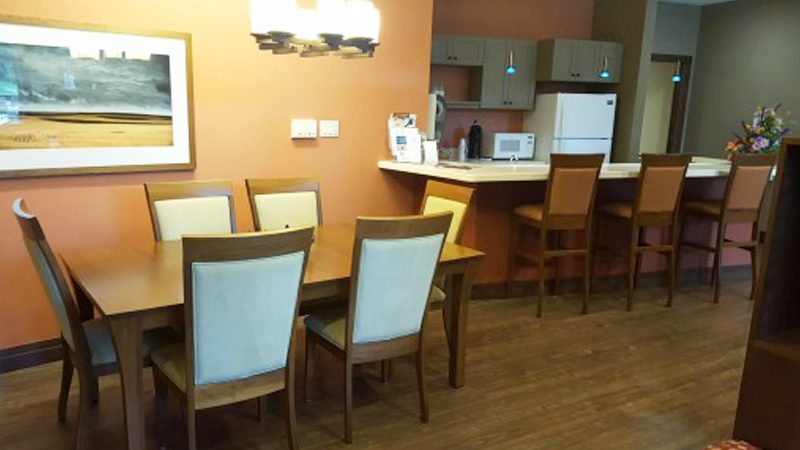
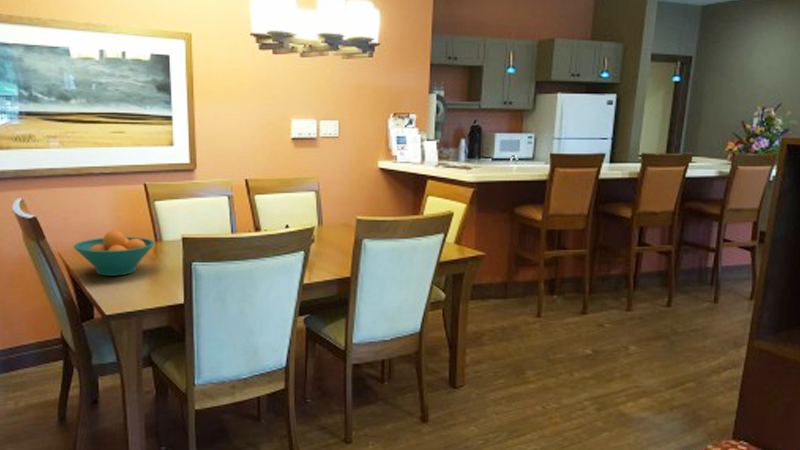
+ fruit bowl (115, 251)
